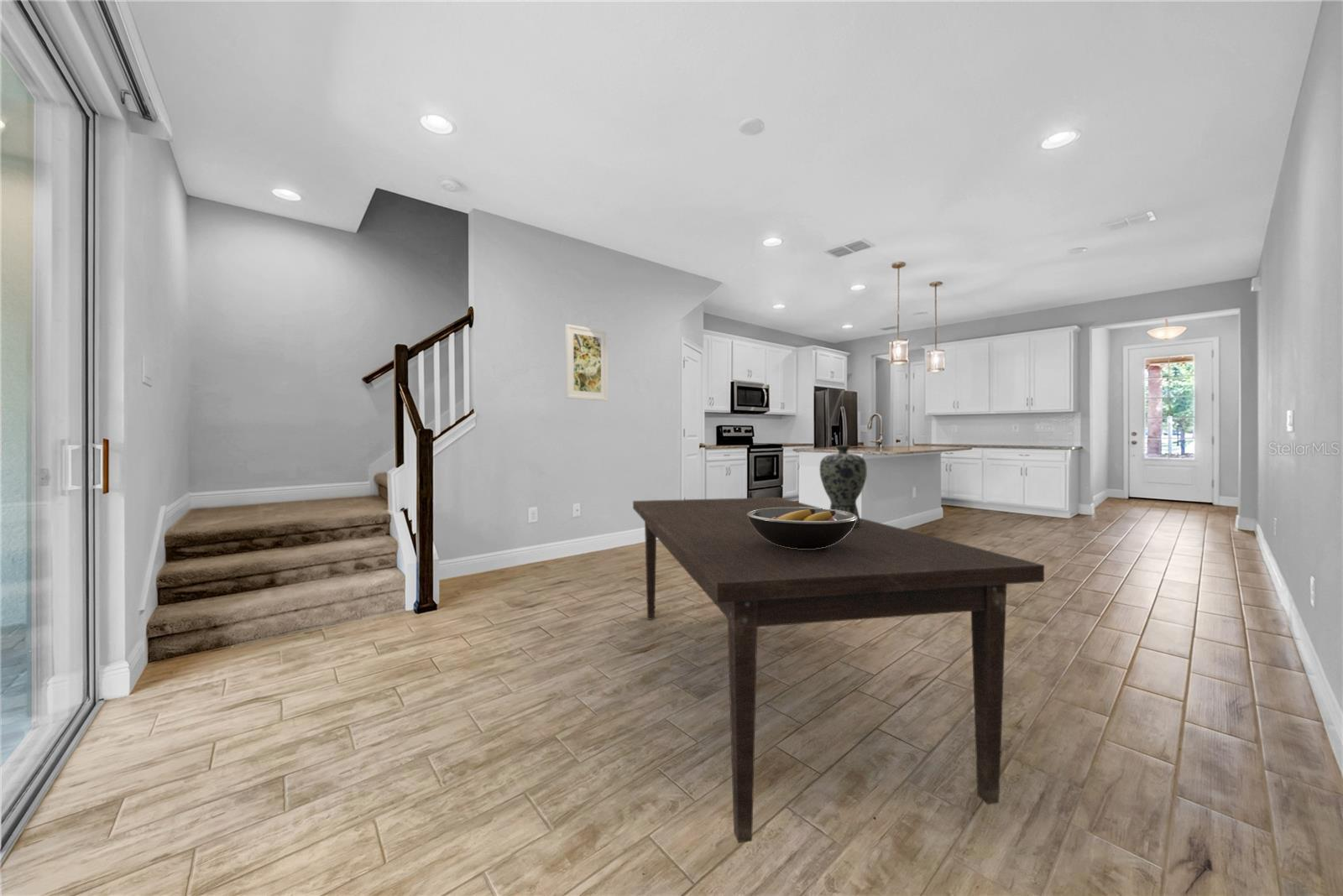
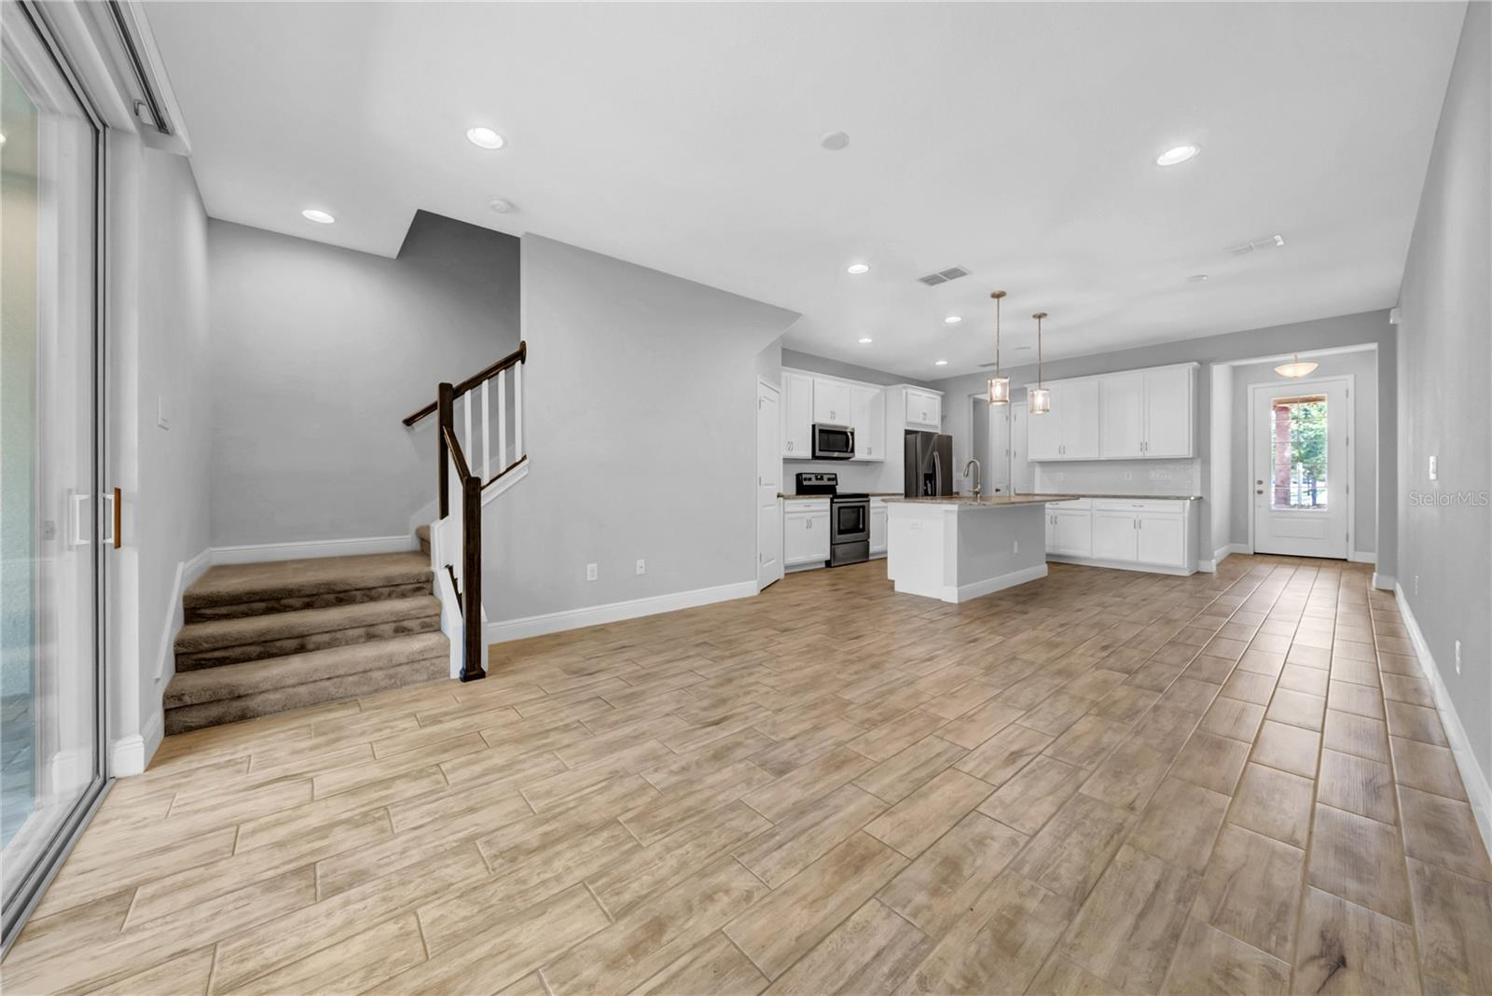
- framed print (587, 363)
- vase (843, 484)
- fruit bowl (800, 524)
- dining table (762, 600)
